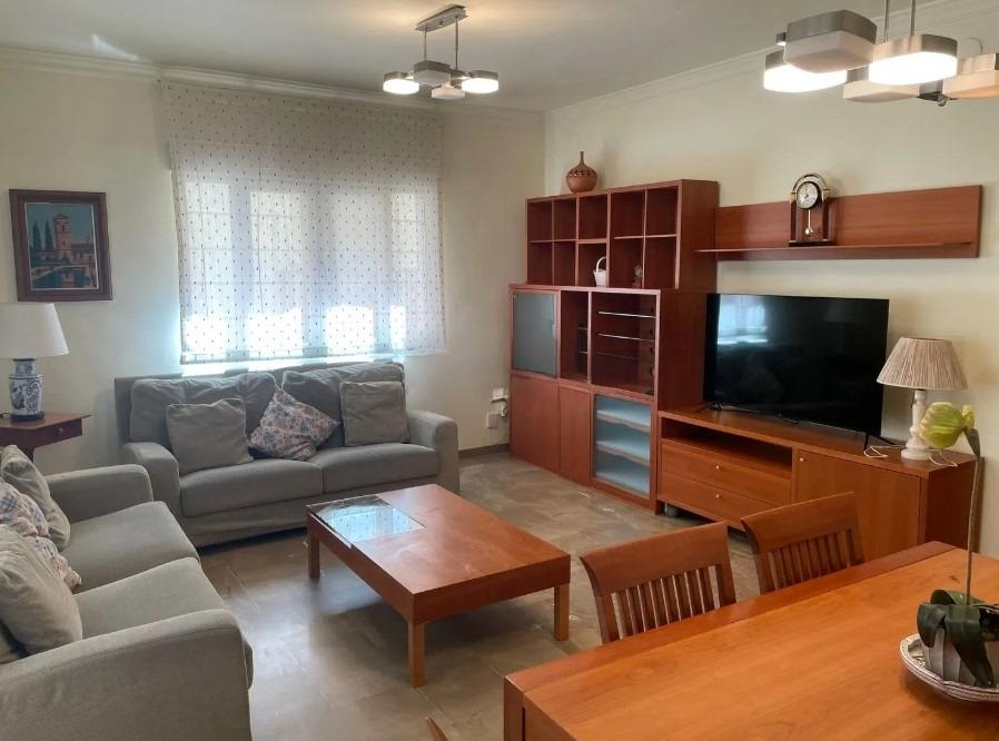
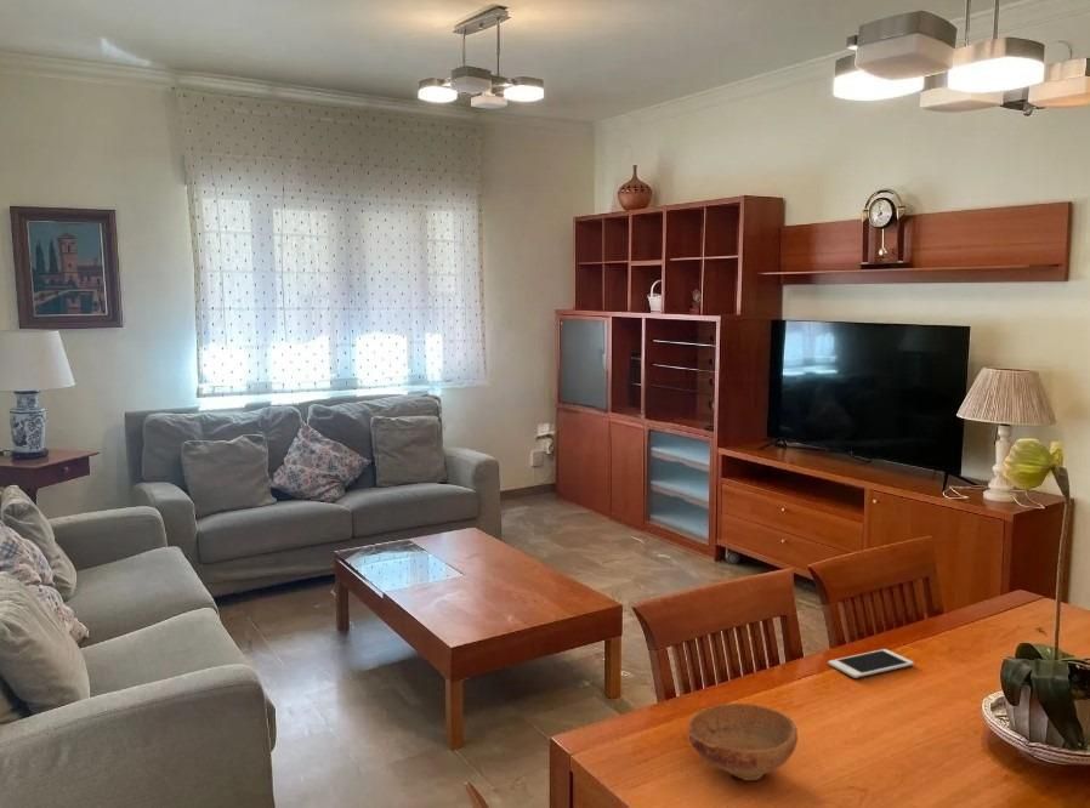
+ bowl (742, 746)
+ cell phone (870, 662)
